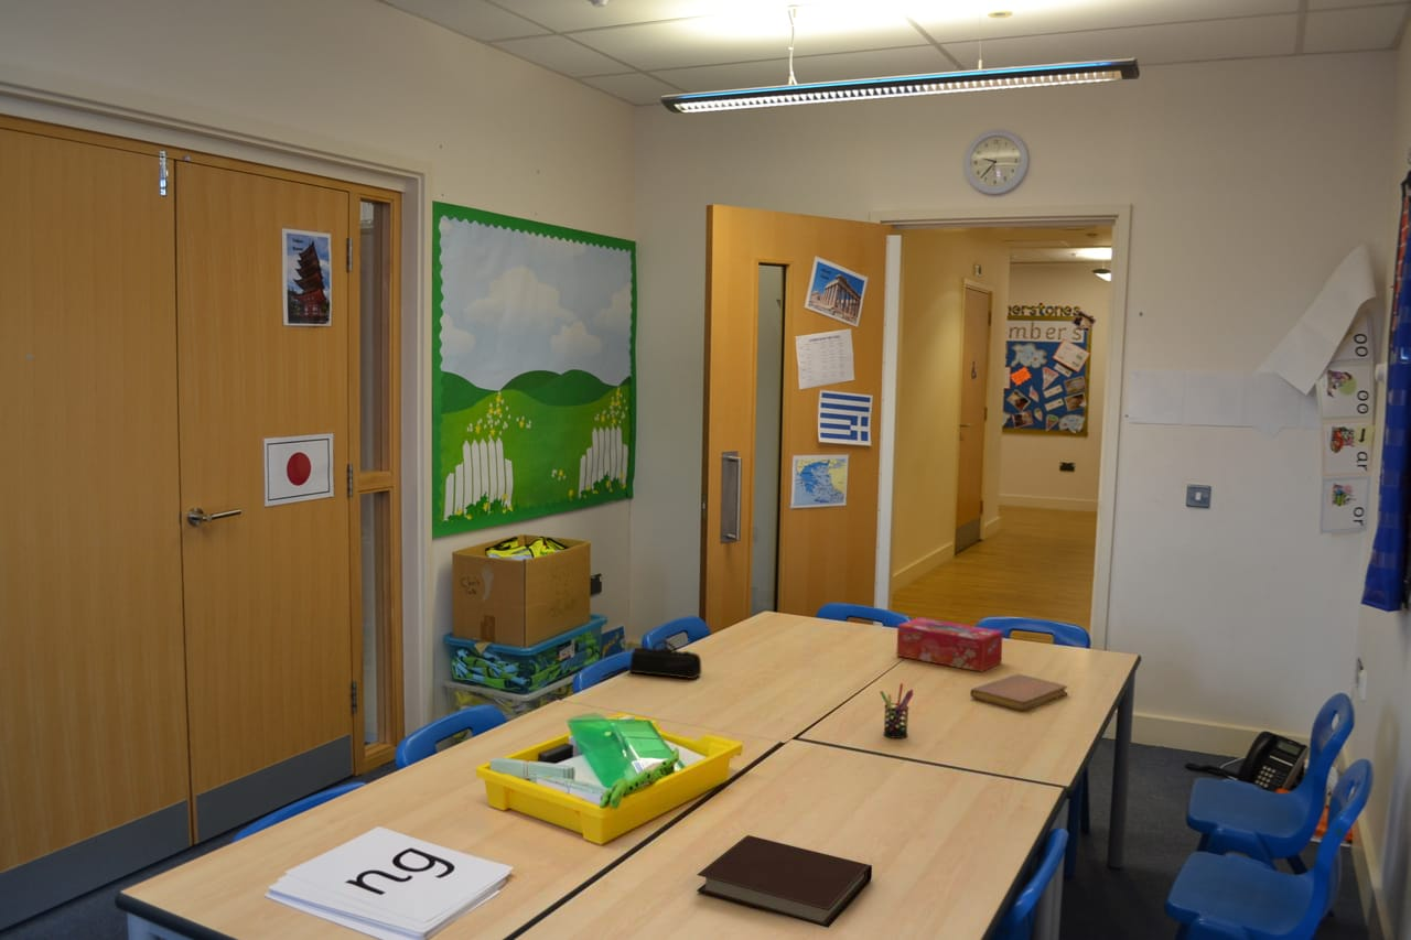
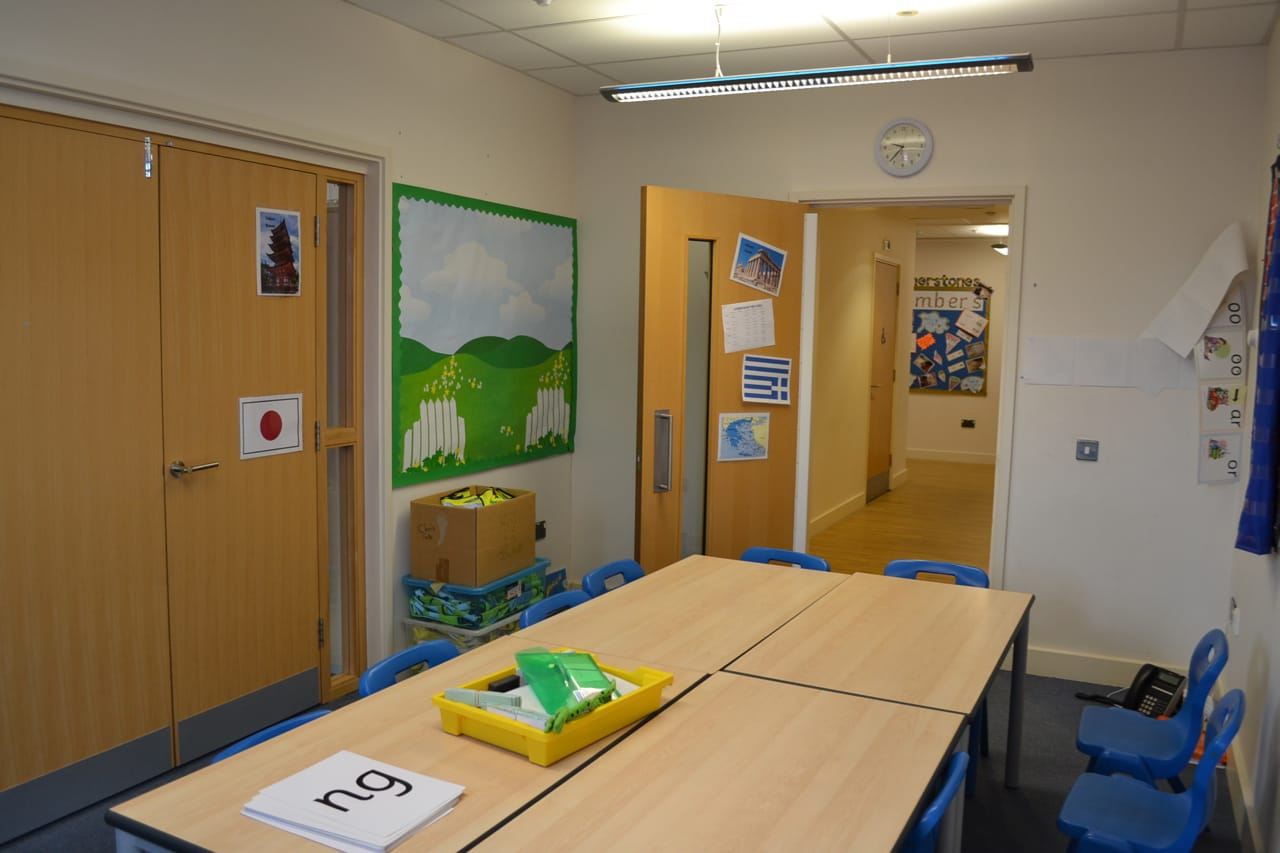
- tissue box (949, 644)
- pen holder (894, 709)
- pencil case (665, 657)
- notebook (785, 876)
- notebook (1019, 691)
